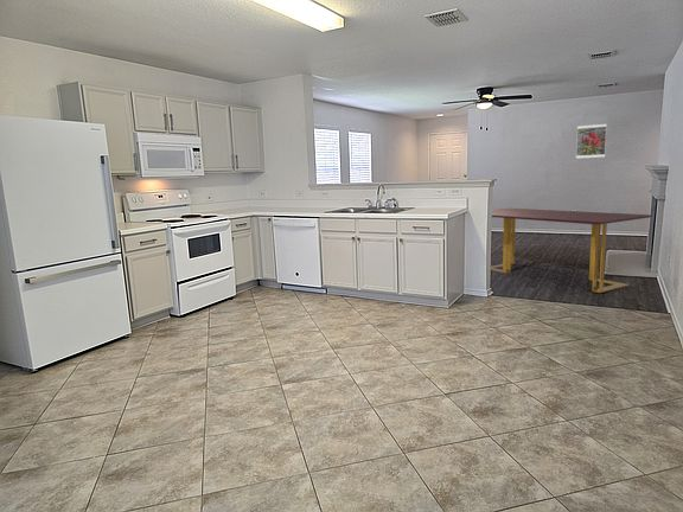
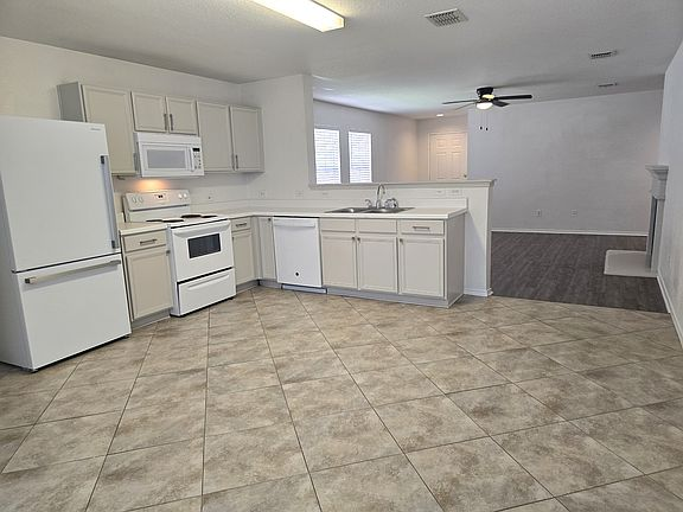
- dining table (548, 220)
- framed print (591, 141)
